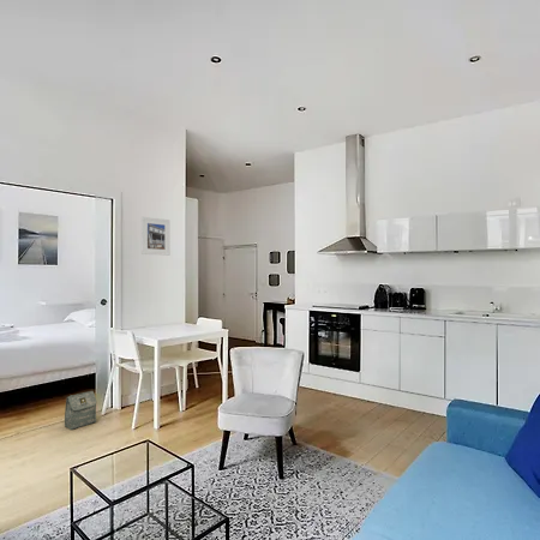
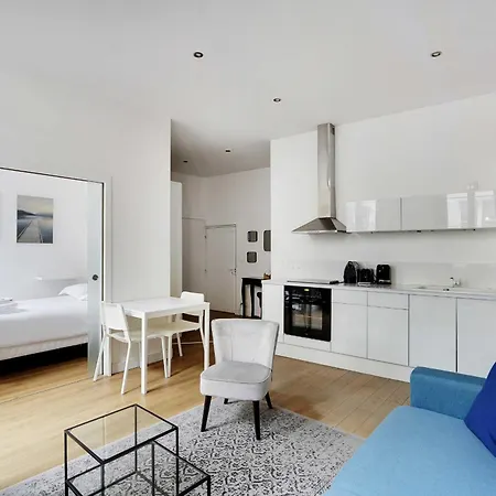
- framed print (156, 236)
- bag (80, 408)
